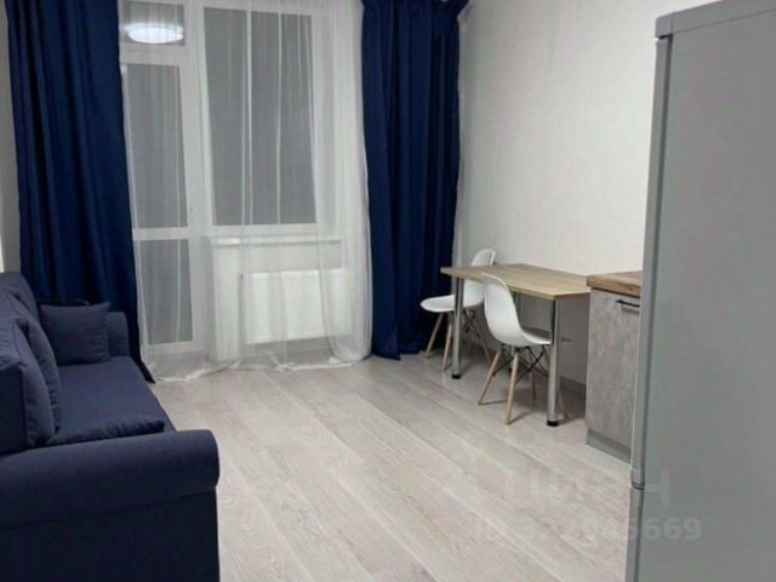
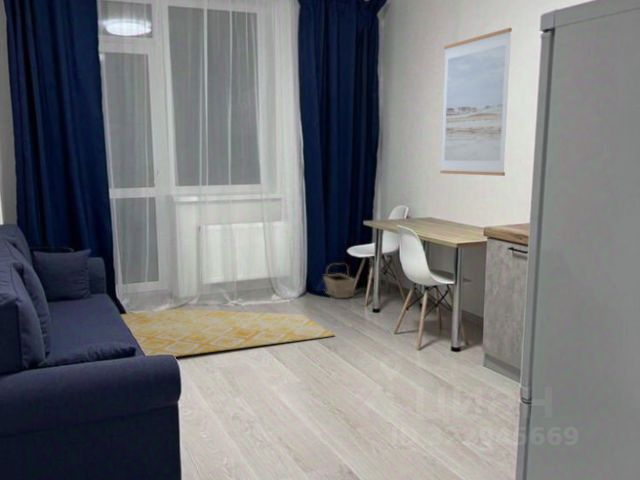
+ rug (192, 327)
+ basket (338, 279)
+ wall art (472, 107)
